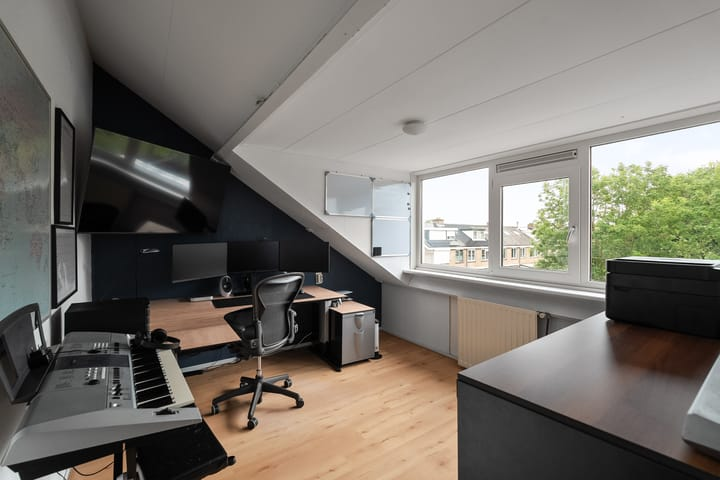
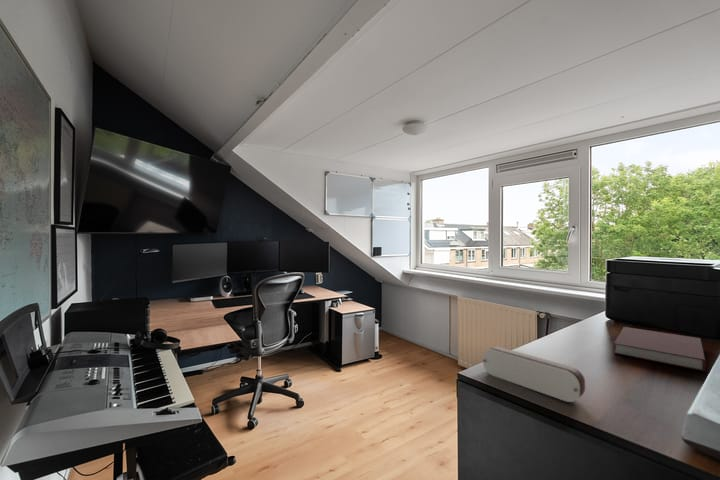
+ pencil case (528, 371)
+ notebook (658, 345)
